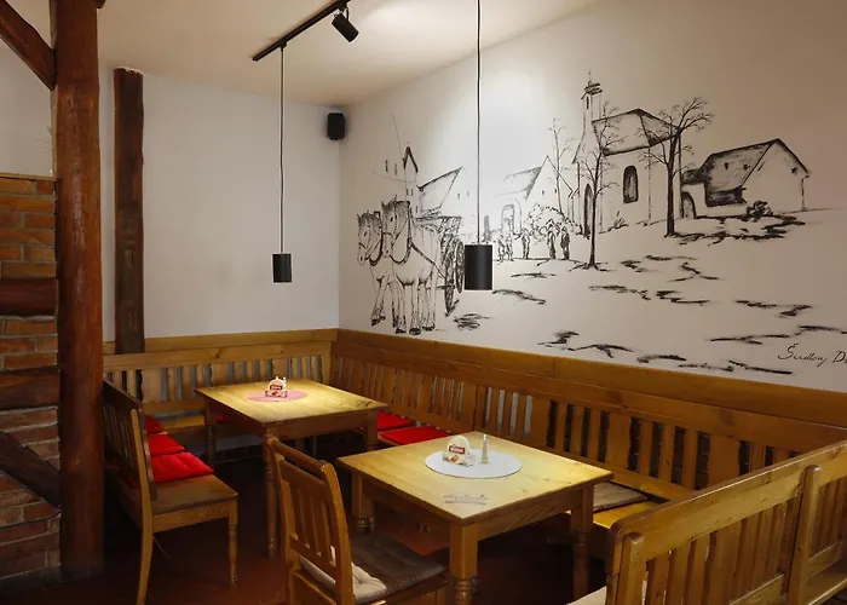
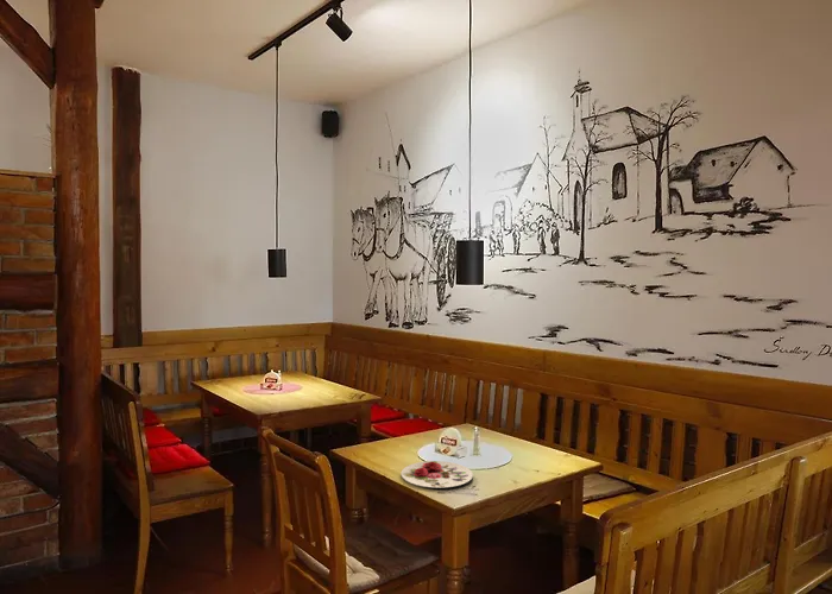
+ plate (436, 473)
